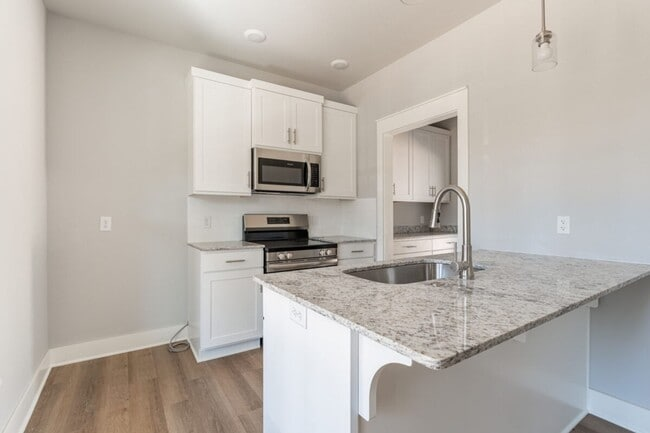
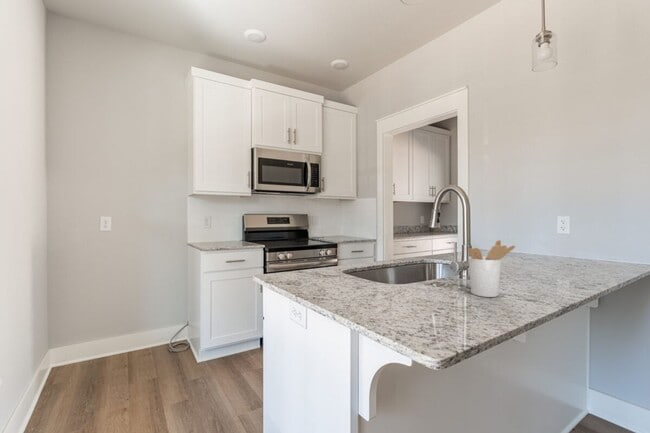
+ utensil holder (490, 268)
